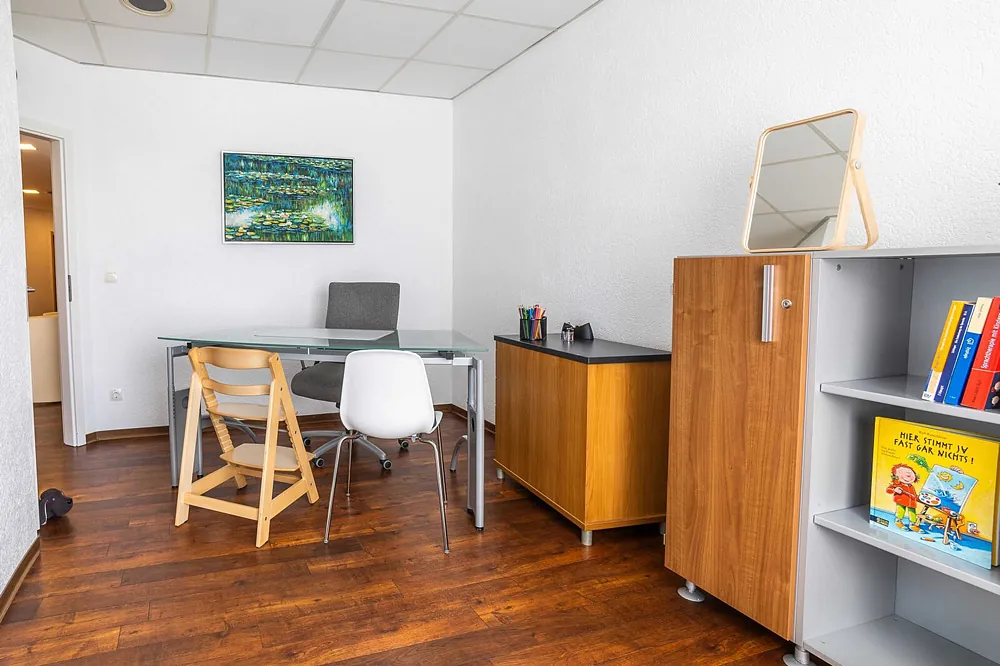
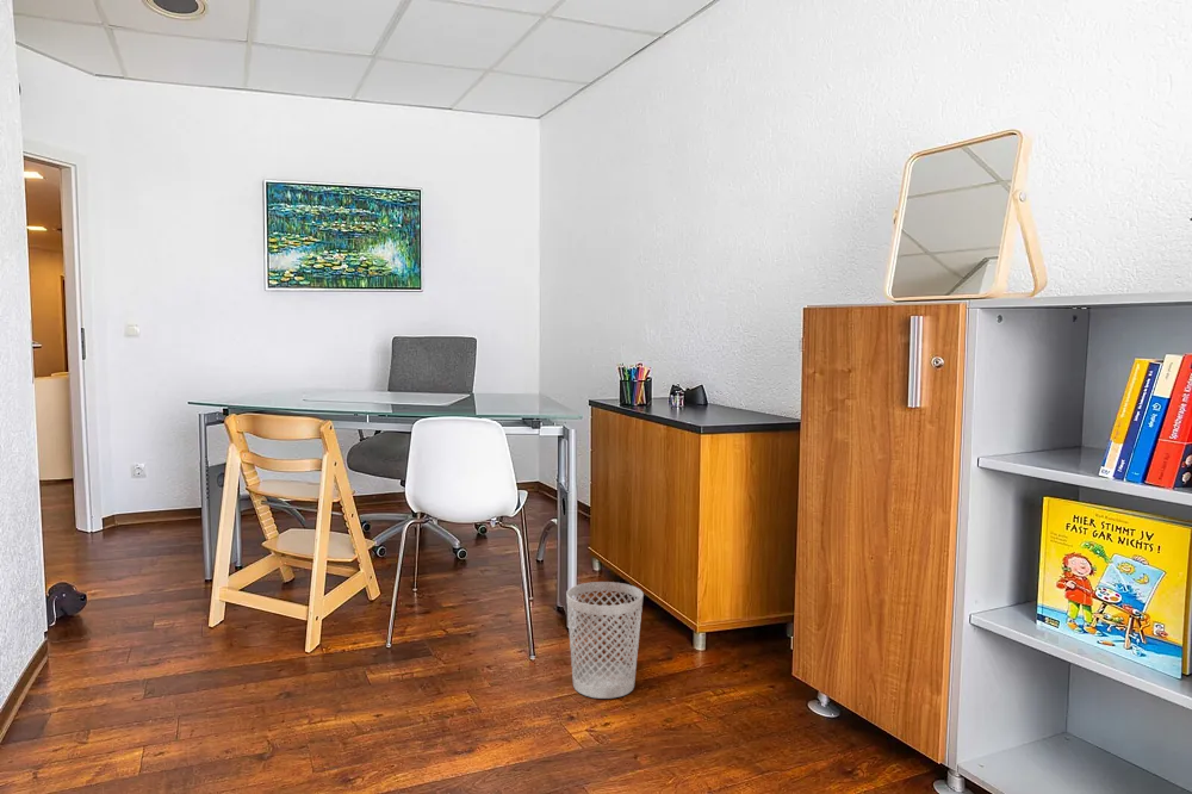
+ wastebasket (603, 639)
